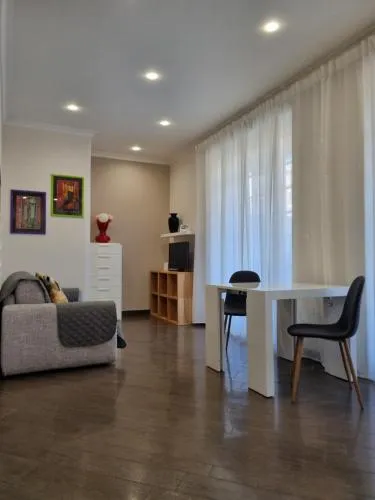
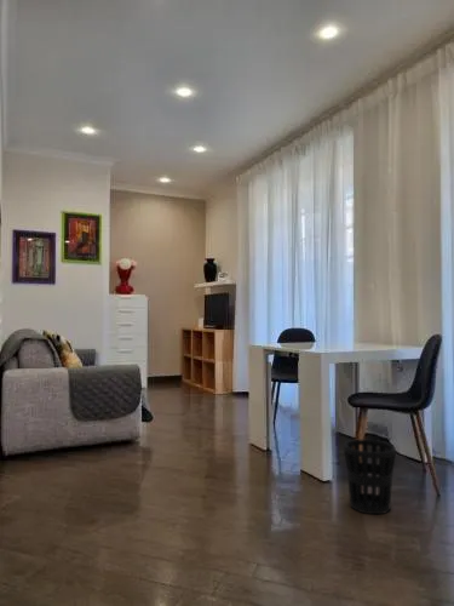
+ wastebasket (369, 475)
